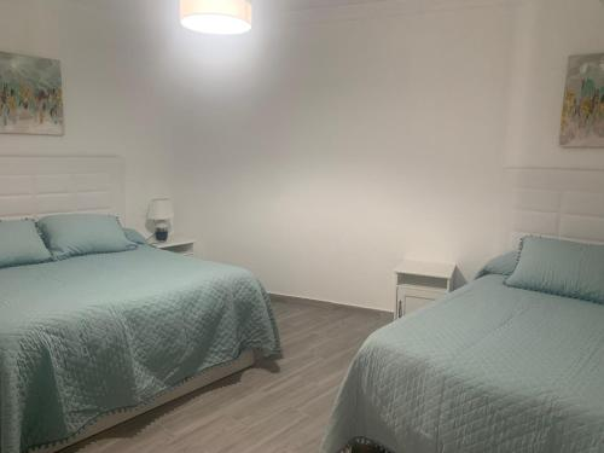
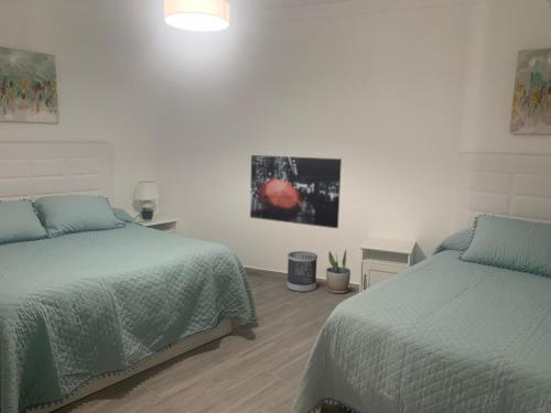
+ potted plant (338, 269)
+ wall art (292, 189)
+ wastebasket (302, 271)
